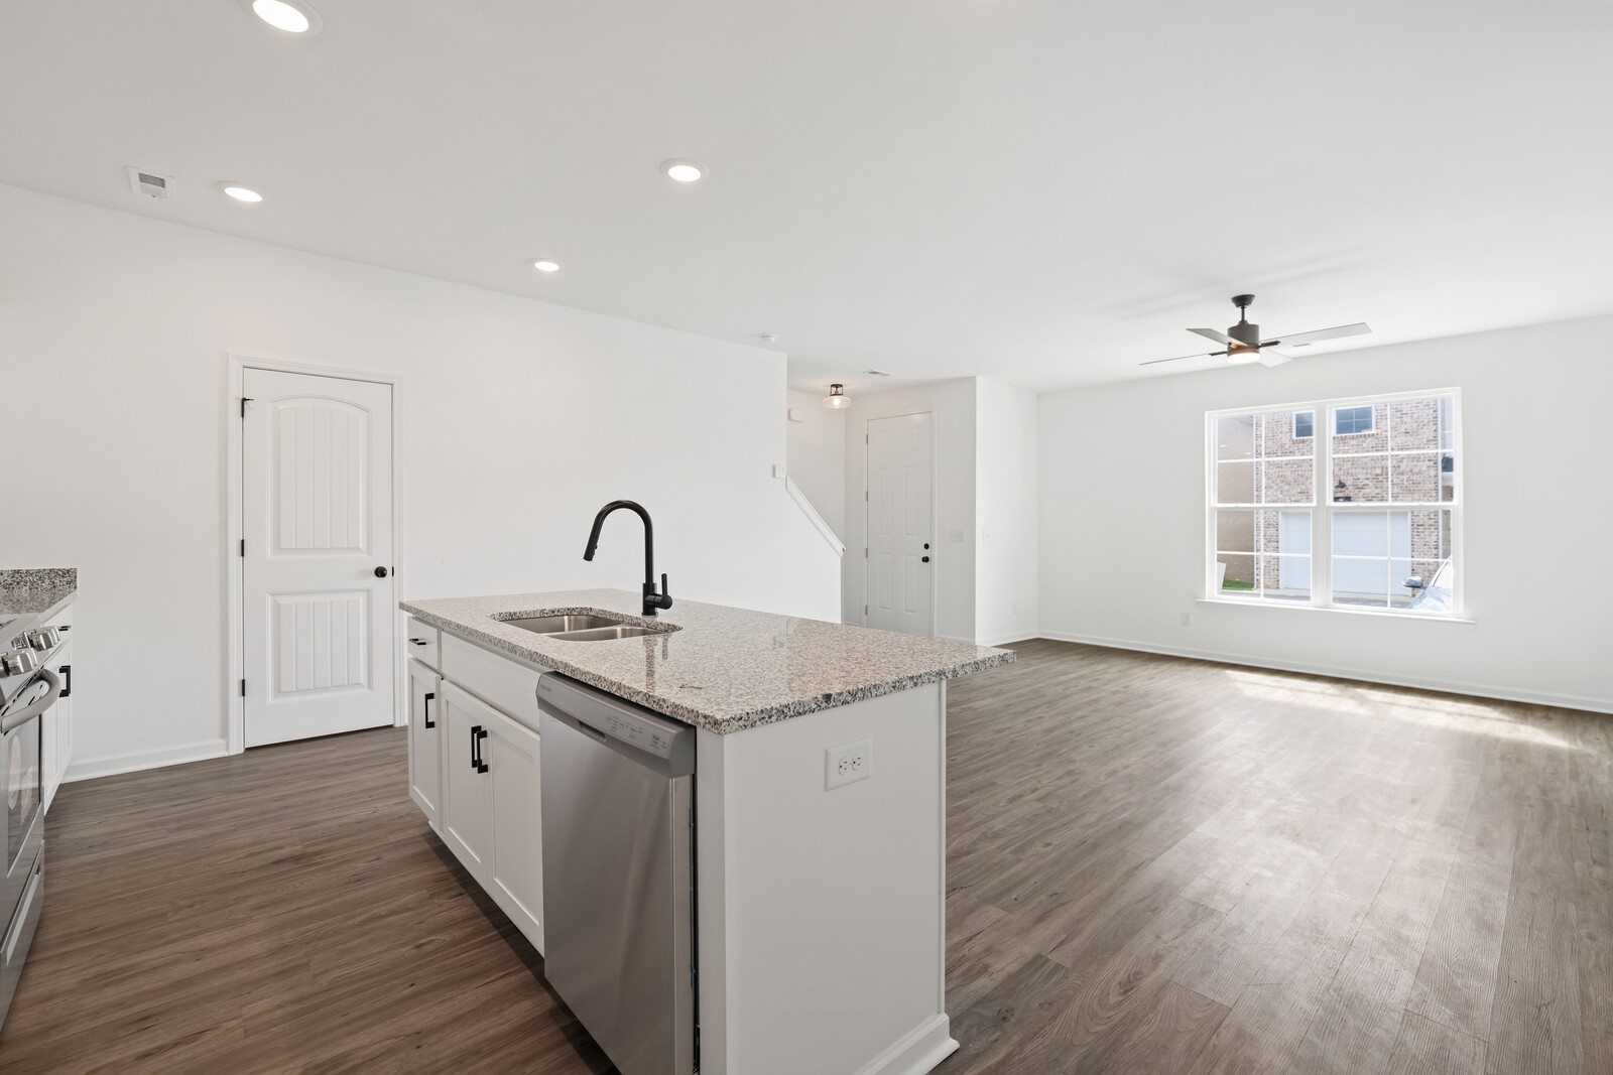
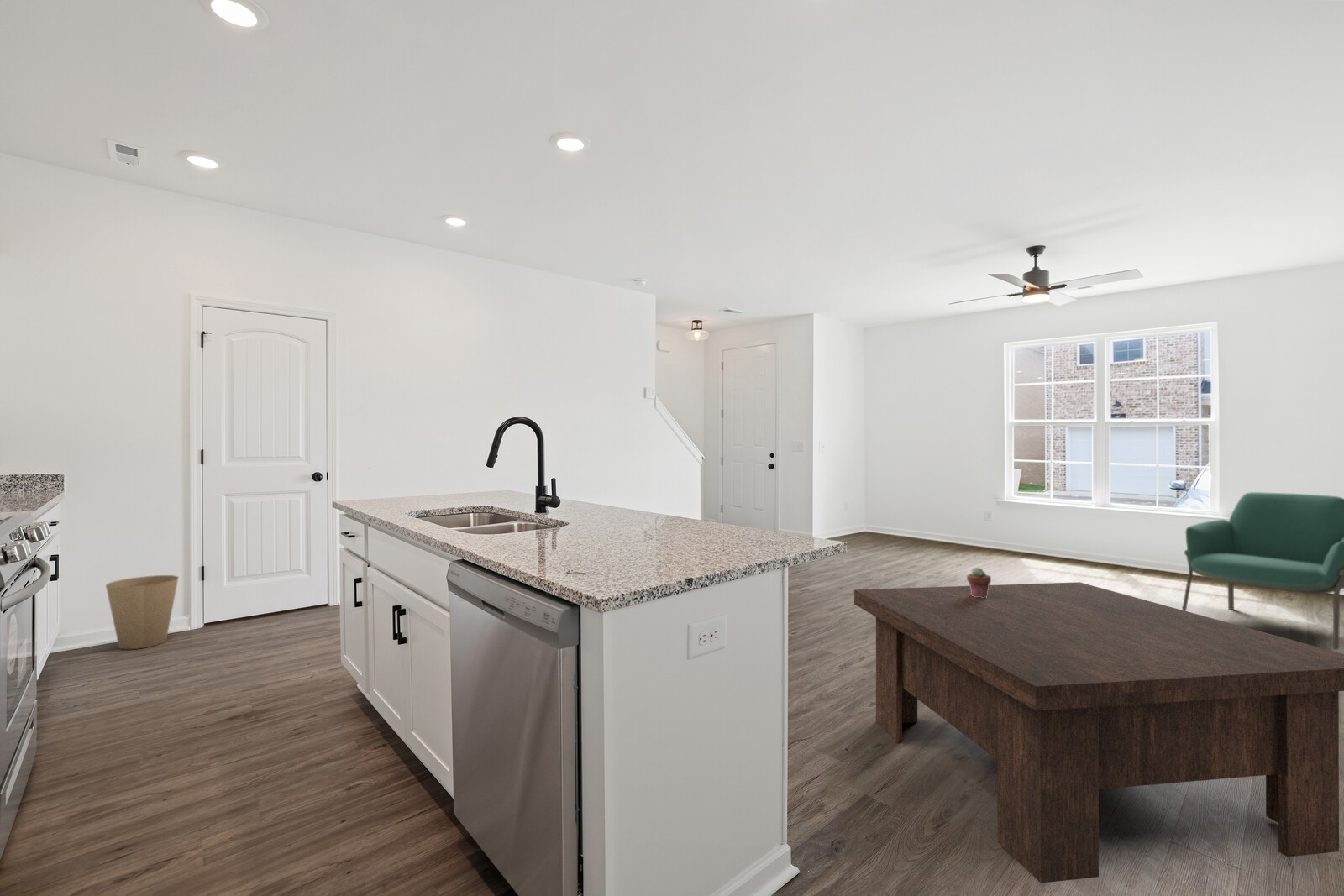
+ trash can (143, 612)
+ potted succulent (979, 581)
+ armchair (1271, 561)
+ coffee table (1063, 697)
